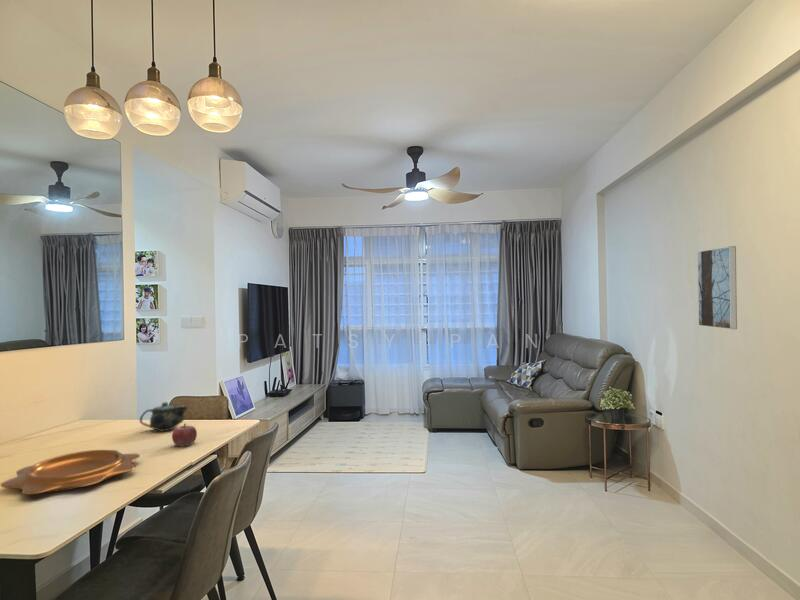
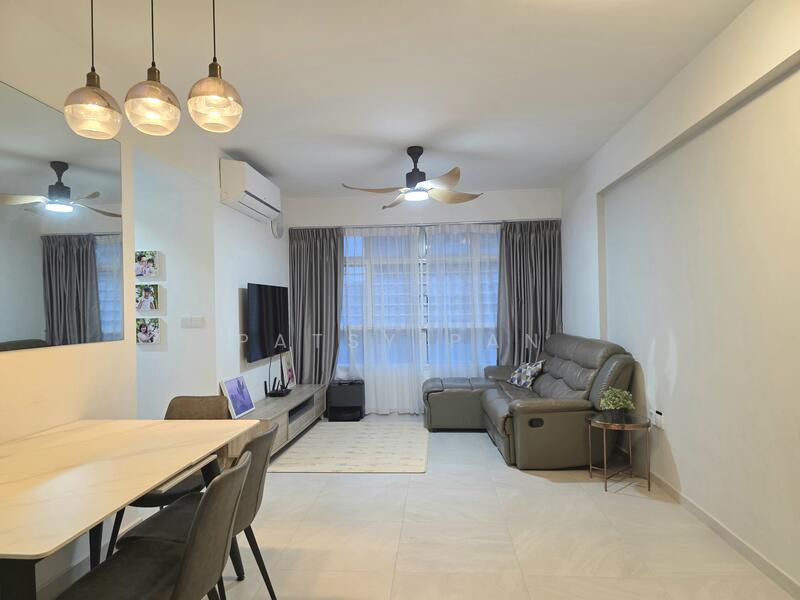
- fruit (184, 433)
- decorative bowl (75, 469)
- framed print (716, 288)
- chinaware (164, 415)
